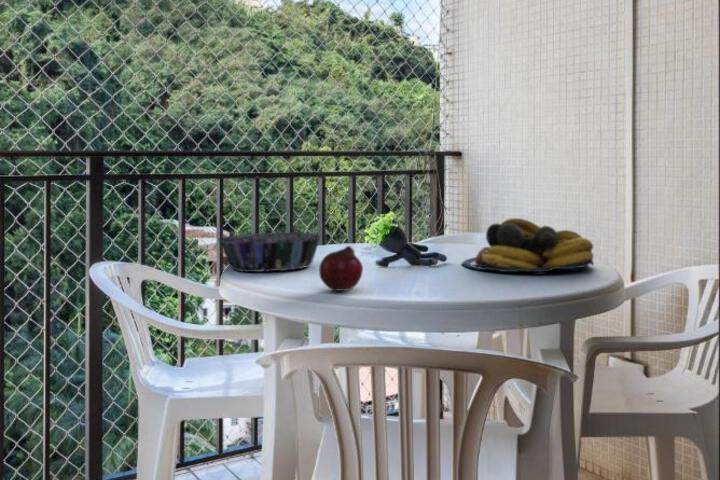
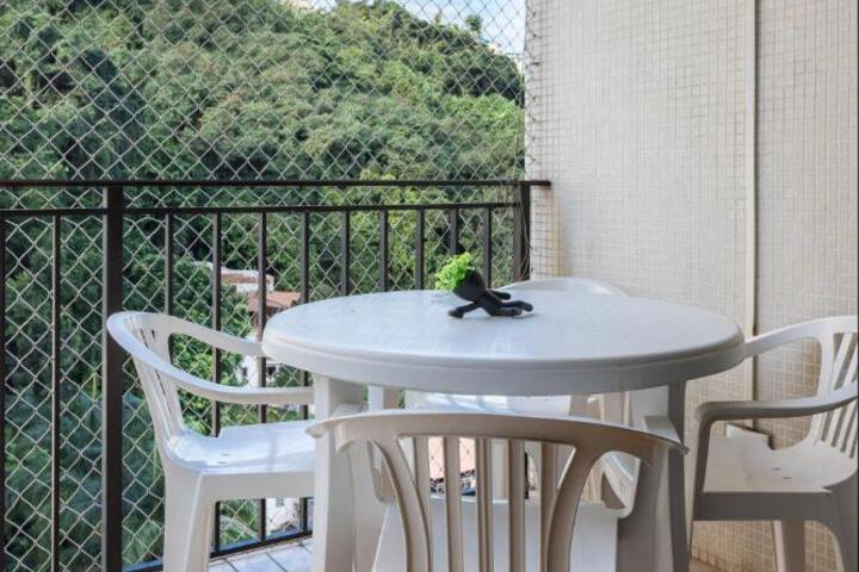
- fruit bowl (526, 241)
- fruit (340, 268)
- decorative bowl (270, 251)
